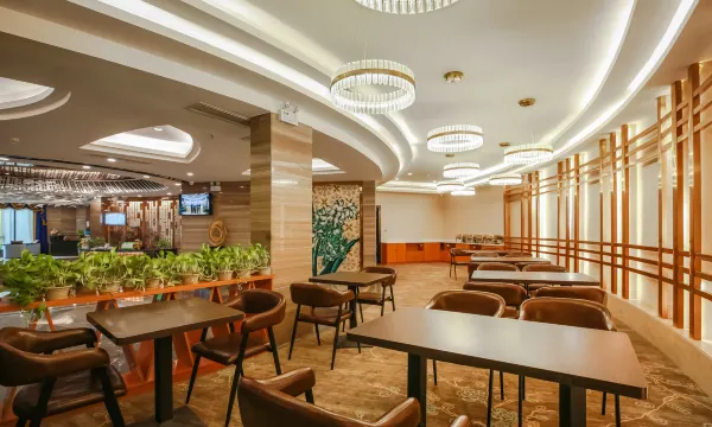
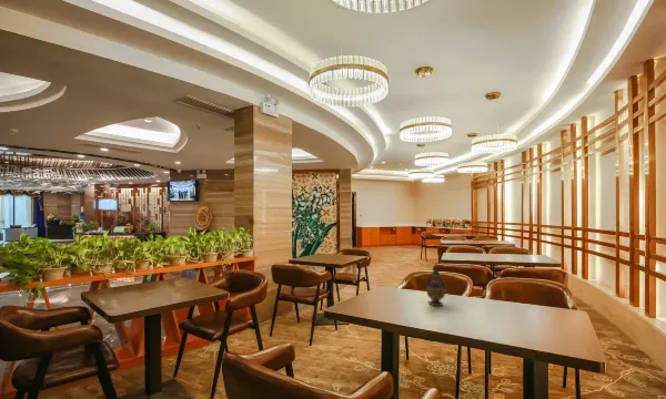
+ teapot (434, 287)
